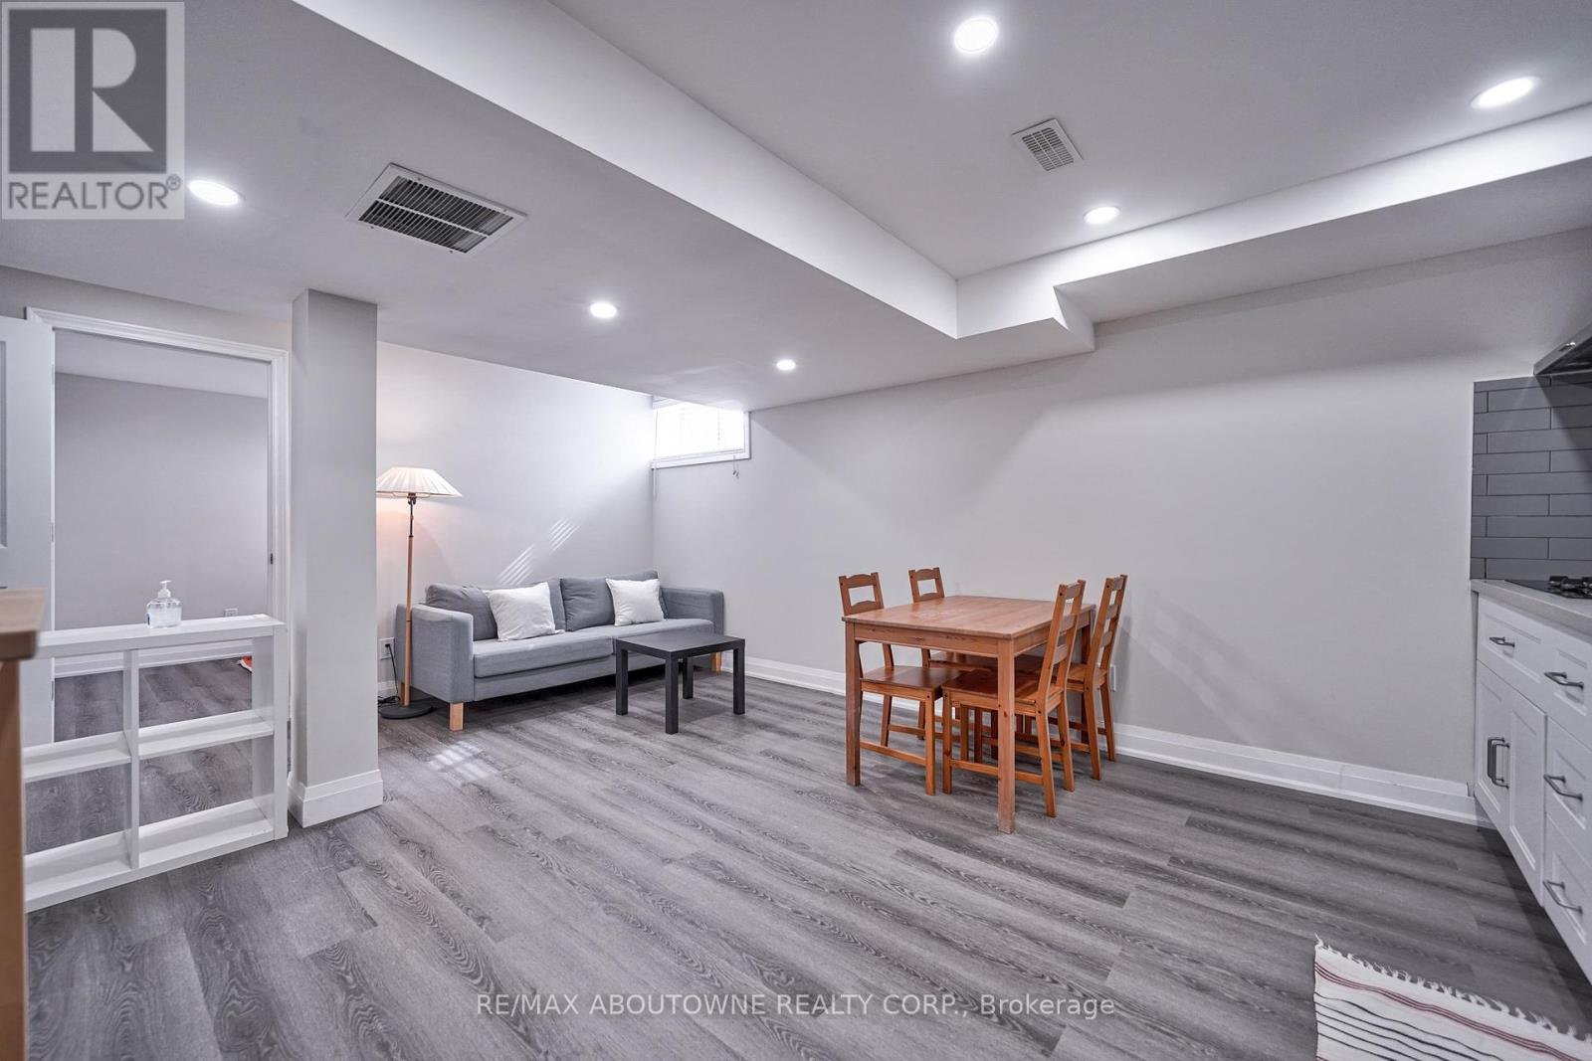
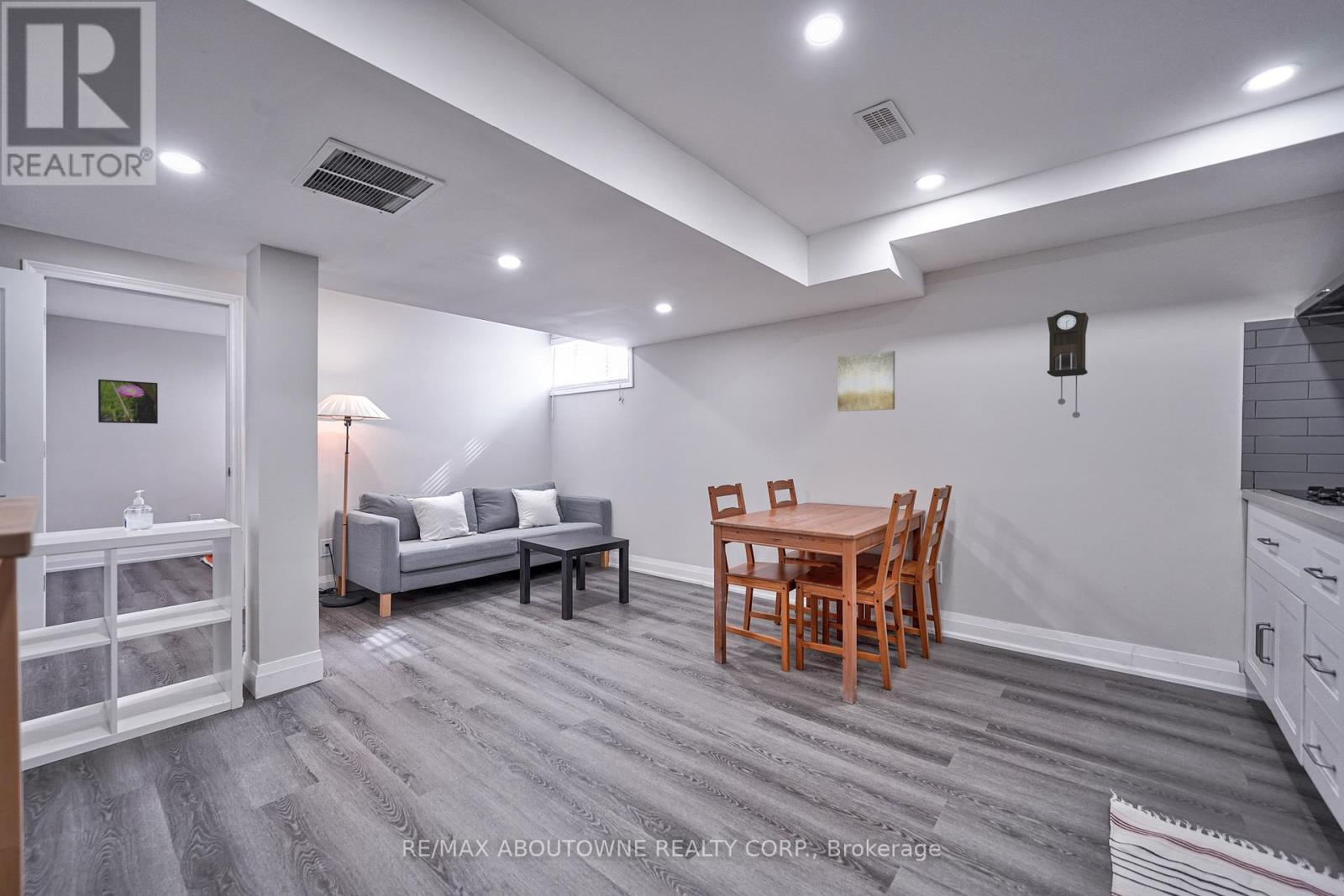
+ pendulum clock (1067, 364)
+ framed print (129, 401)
+ wall art (865, 382)
